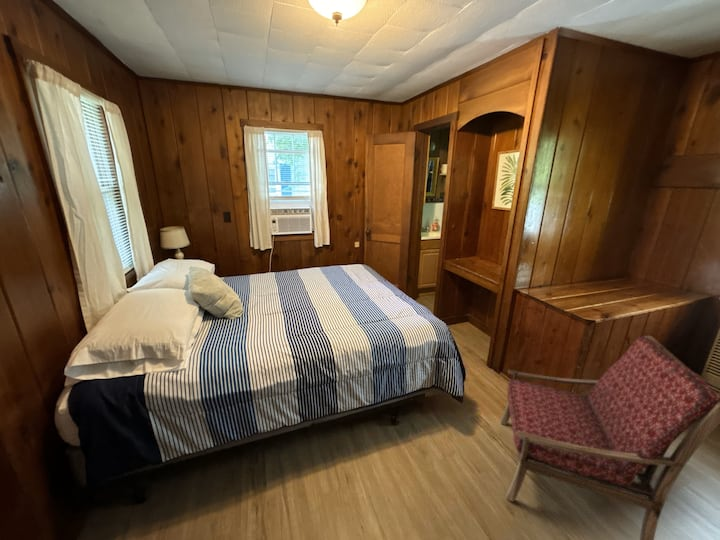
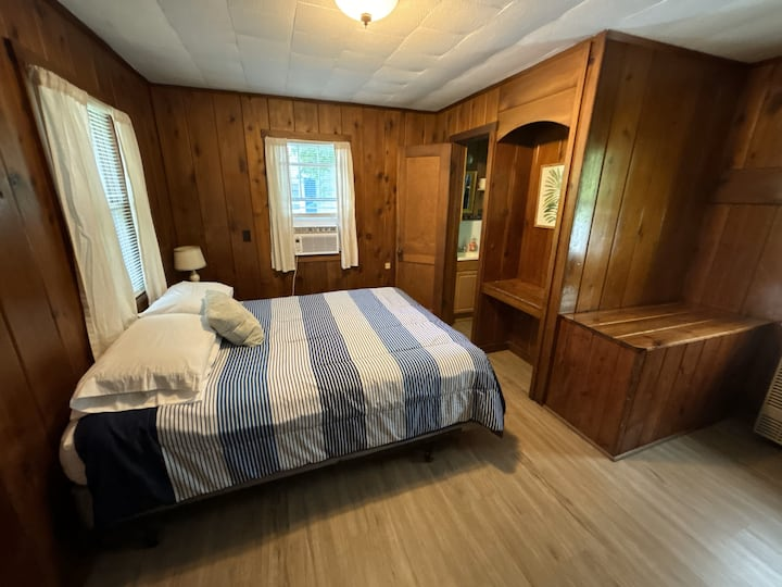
- armchair (580, 413)
